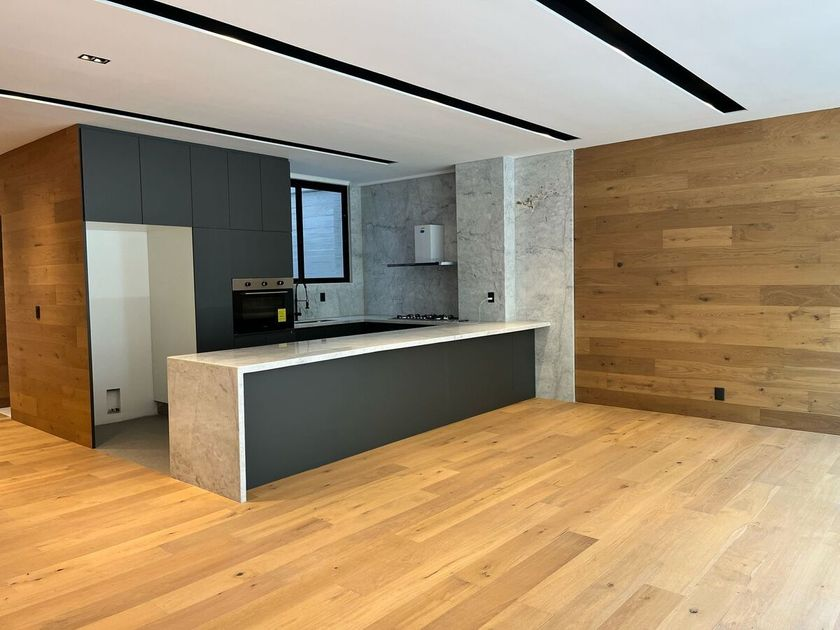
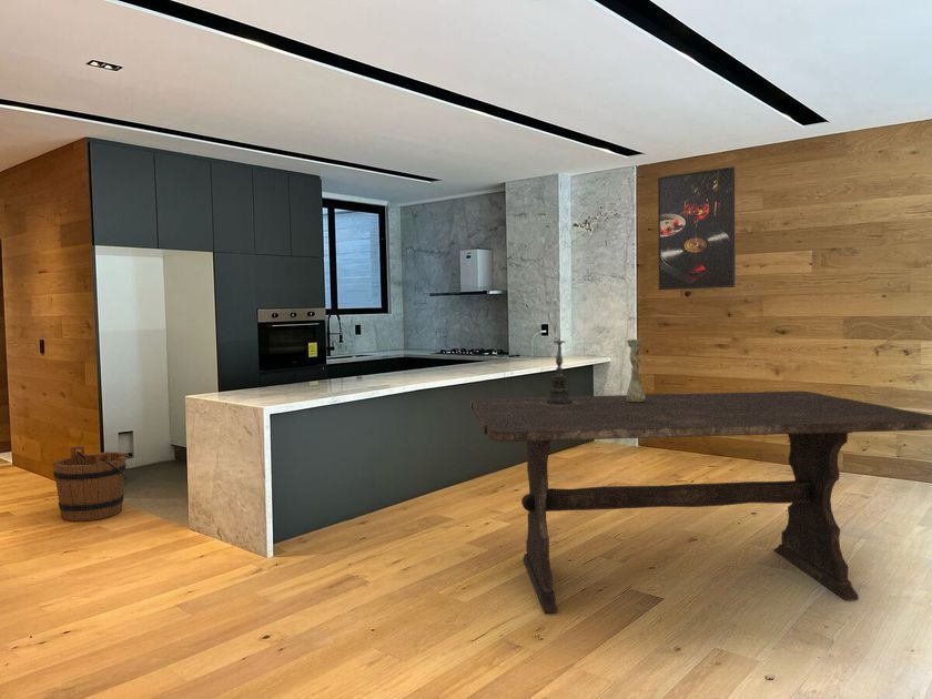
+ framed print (695, 230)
+ bucket (91, 482)
+ candle holder (558, 366)
+ vase (636, 369)
+ dining table (676, 494)
